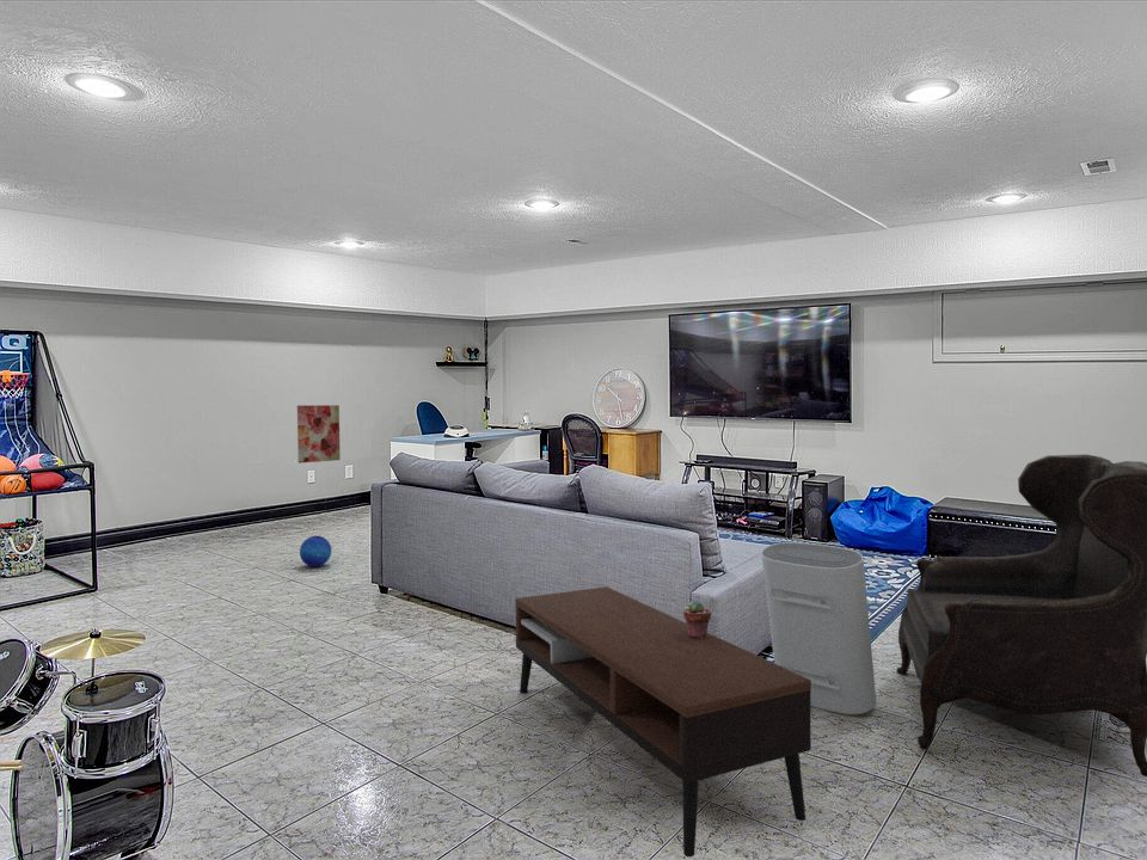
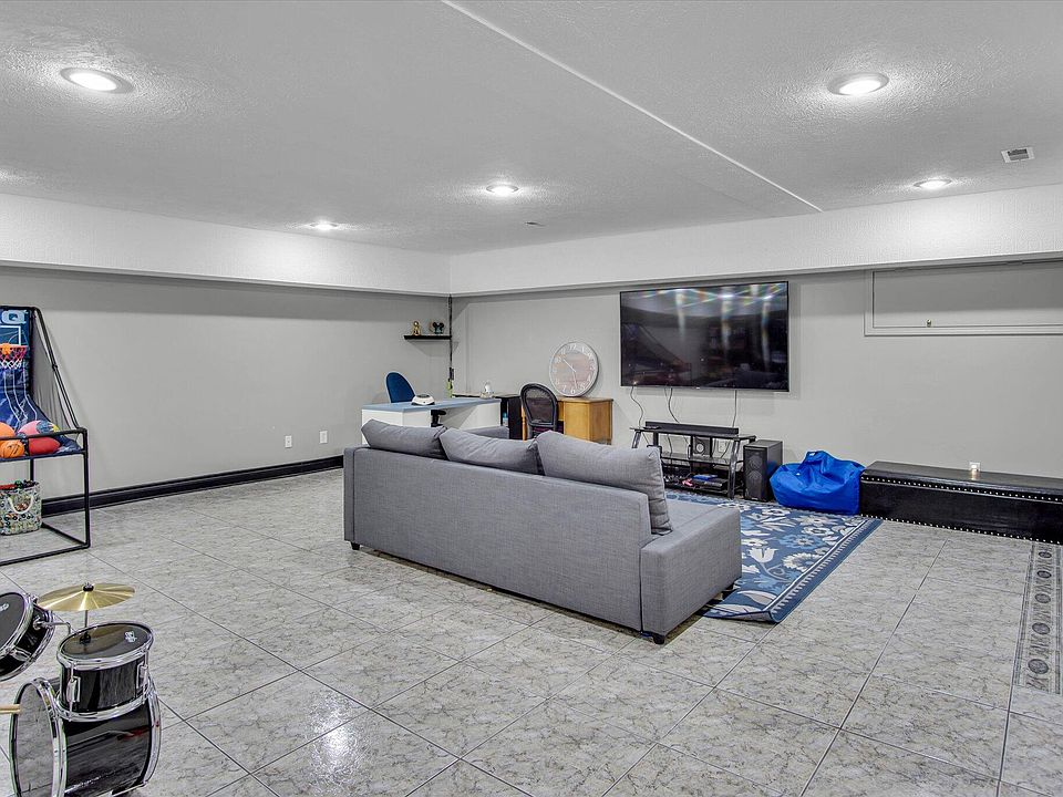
- decorative ball (315, 551)
- potted succulent (697, 616)
- water heater (817, 625)
- armchair (1022, 590)
- coffee table (637, 689)
- wall art (319, 432)
